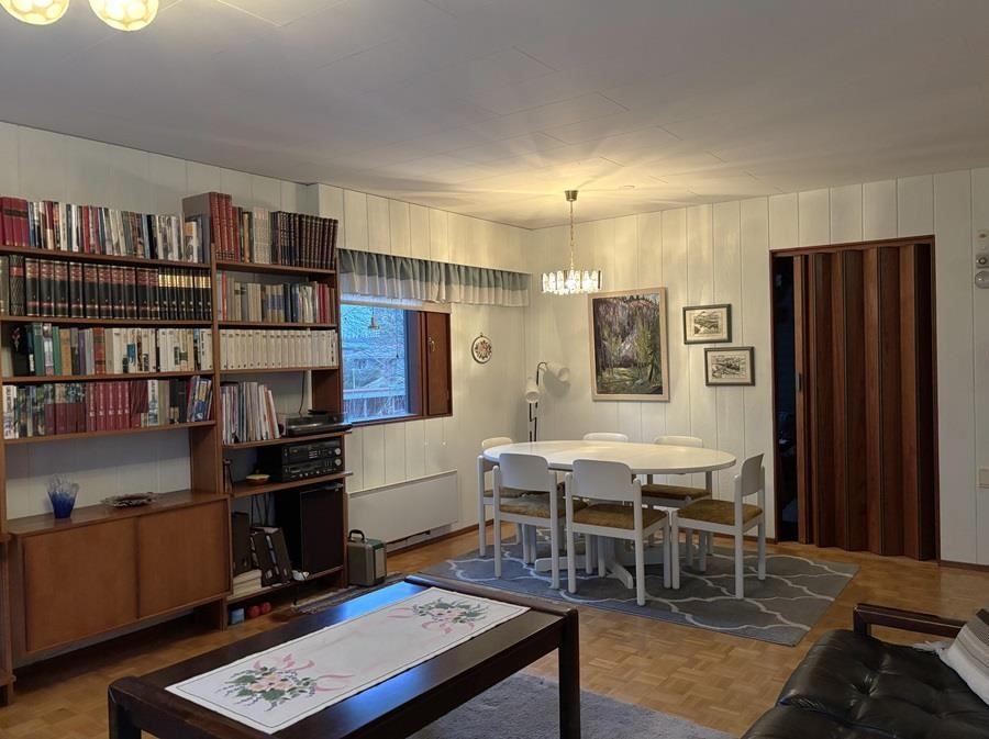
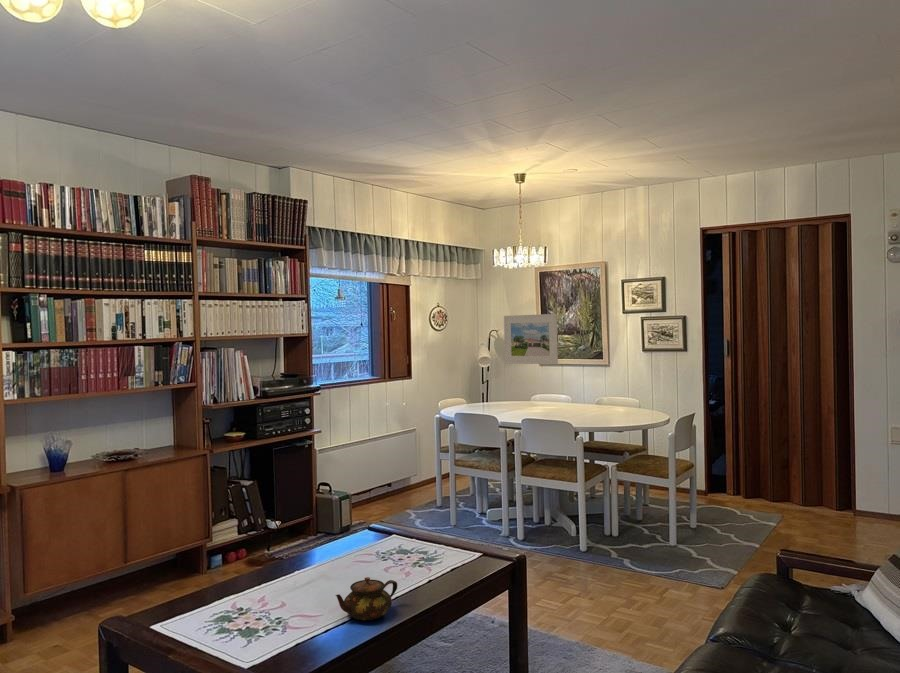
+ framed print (530, 339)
+ teapot (367, 596)
